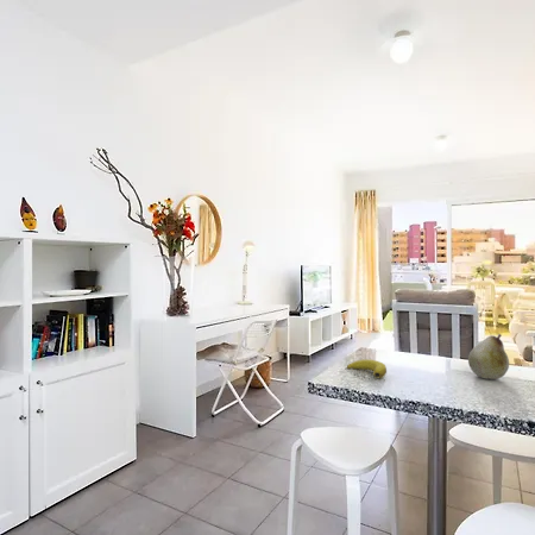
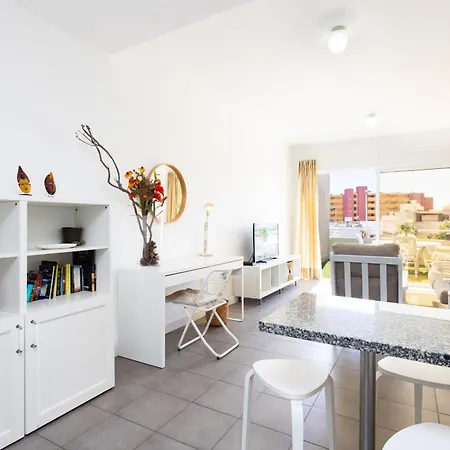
- banana (369, 366)
- fruit (487, 354)
